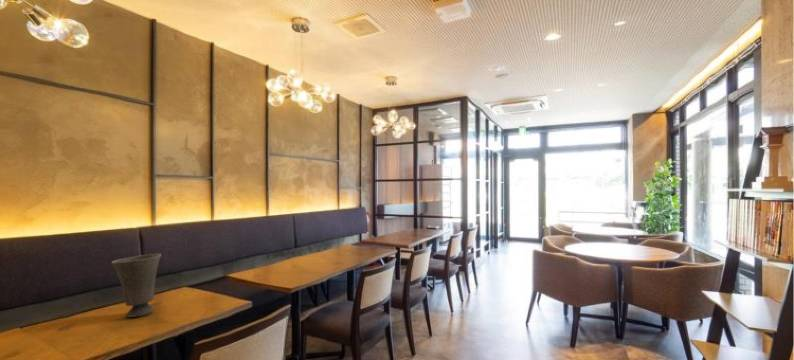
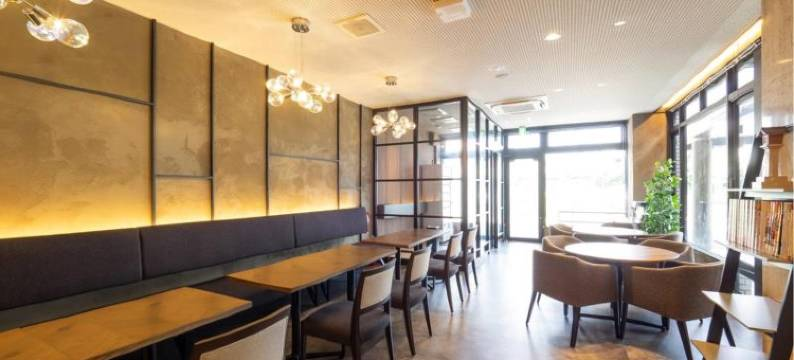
- vase (137, 284)
